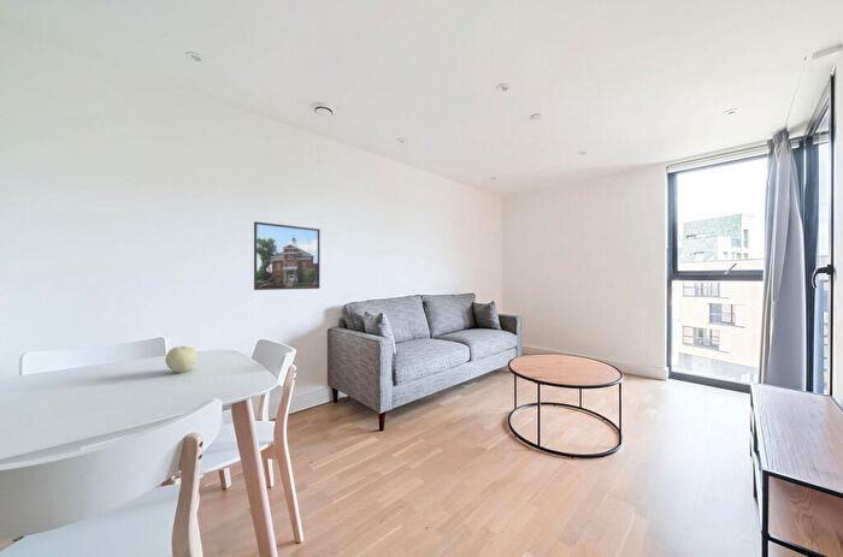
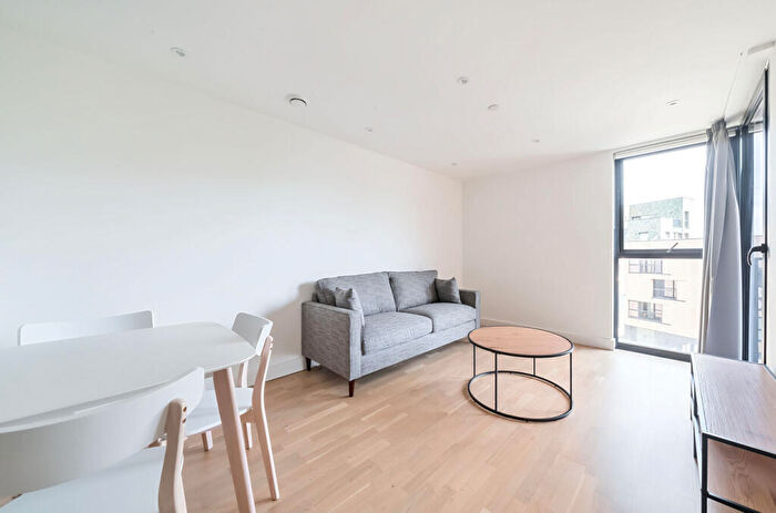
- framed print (289, 257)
- fruit (181, 359)
